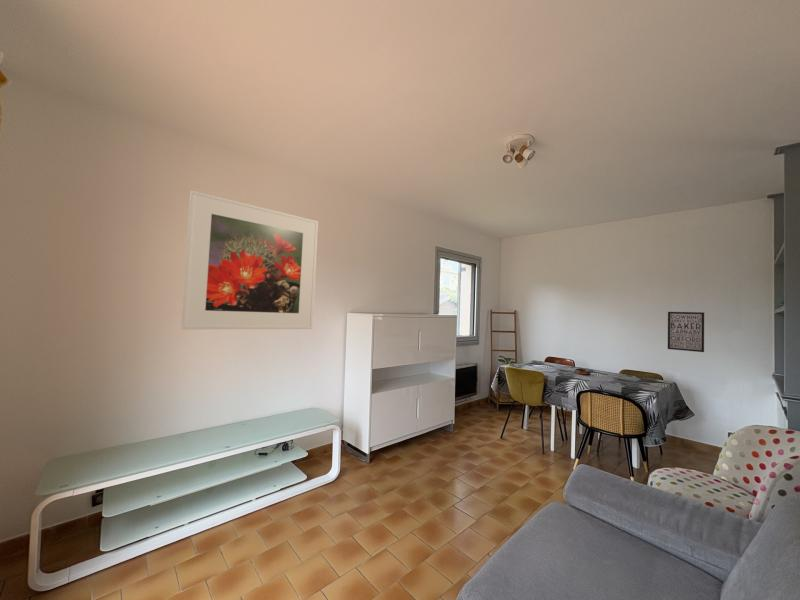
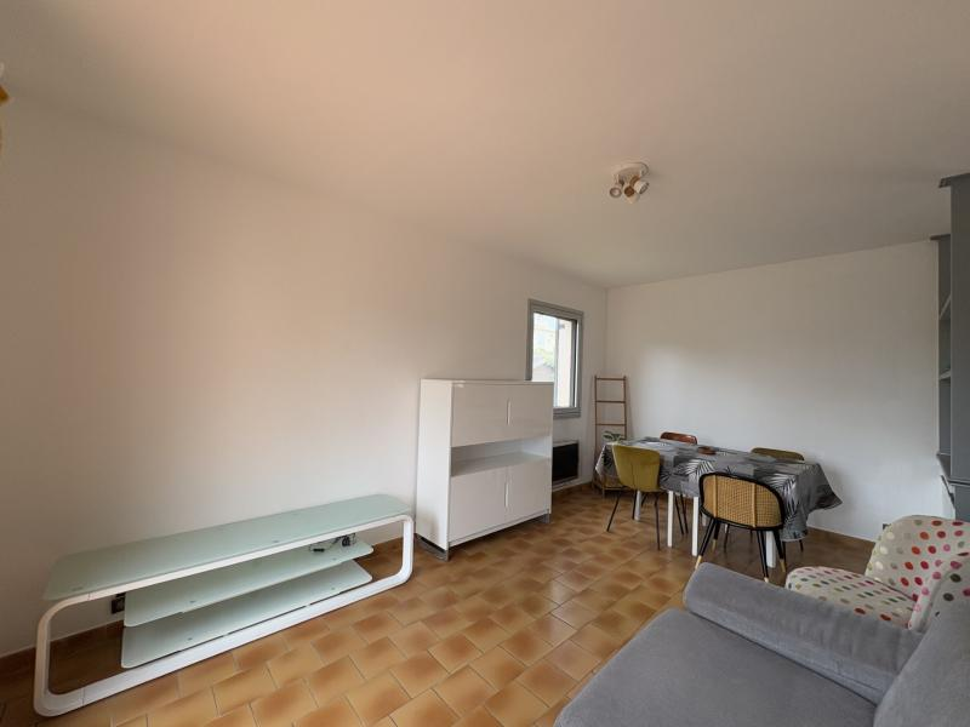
- wall art (685, 331)
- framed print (258, 267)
